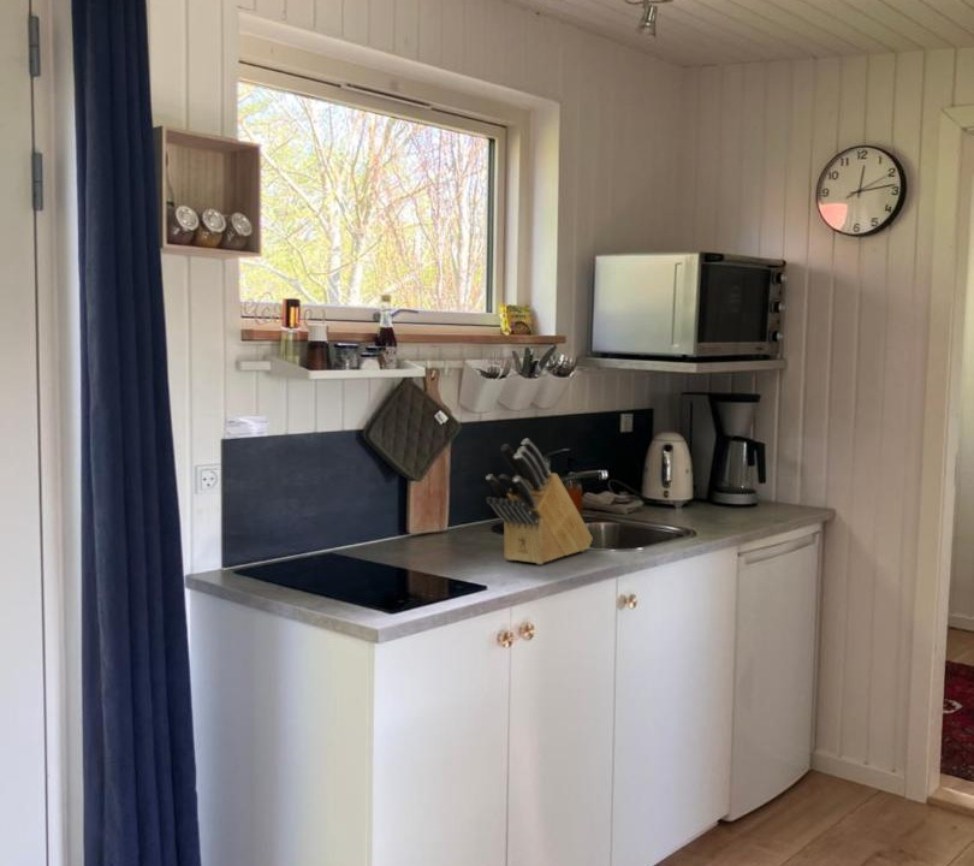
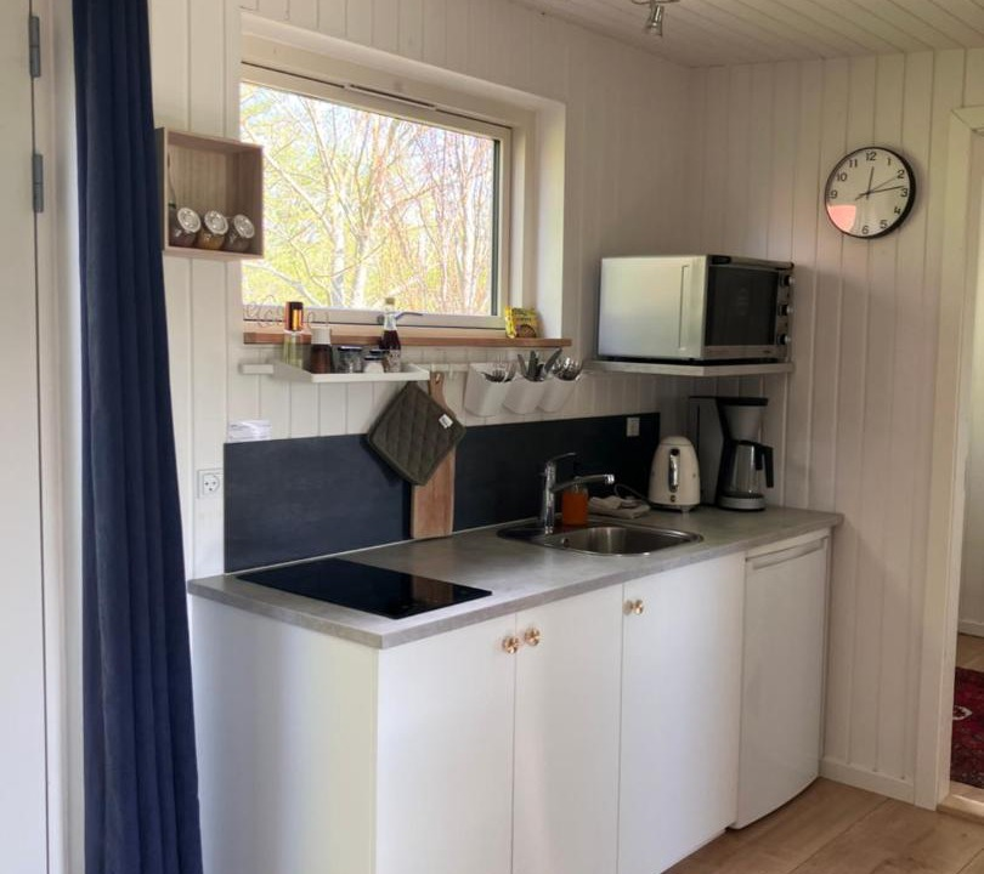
- knife block (540, 496)
